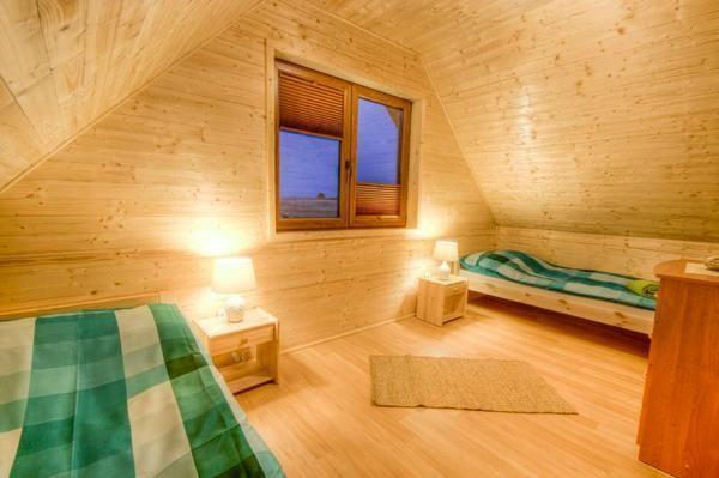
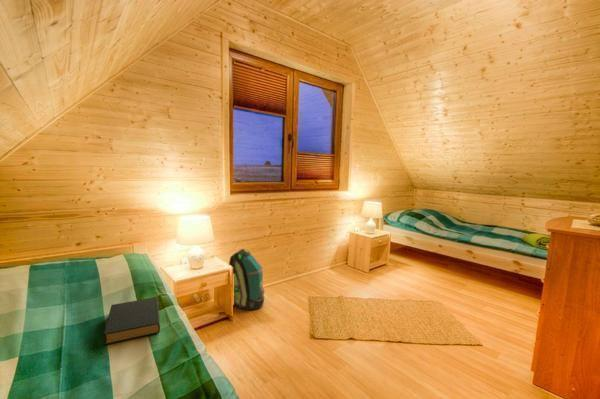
+ backpack (245, 277)
+ hardback book (134, 317)
